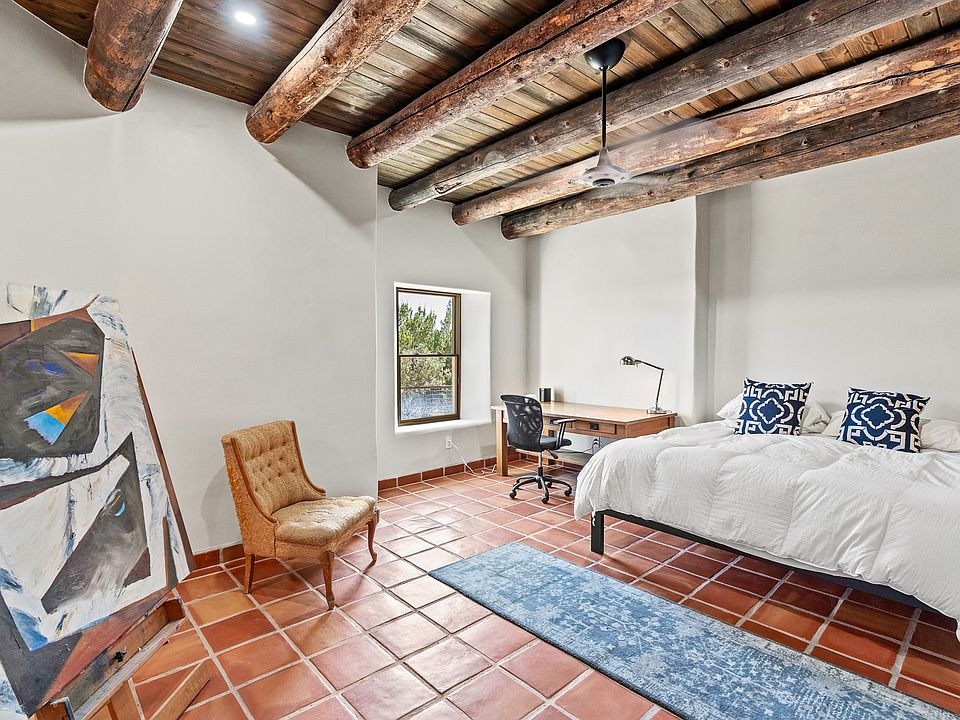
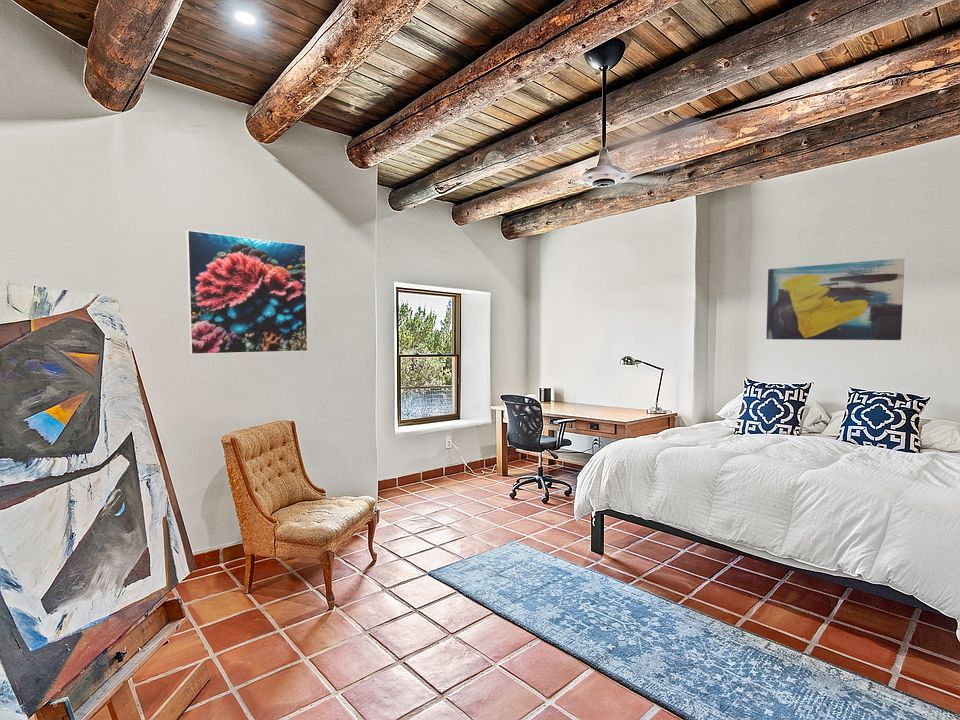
+ wall art (829, 302)
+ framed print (251, 295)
